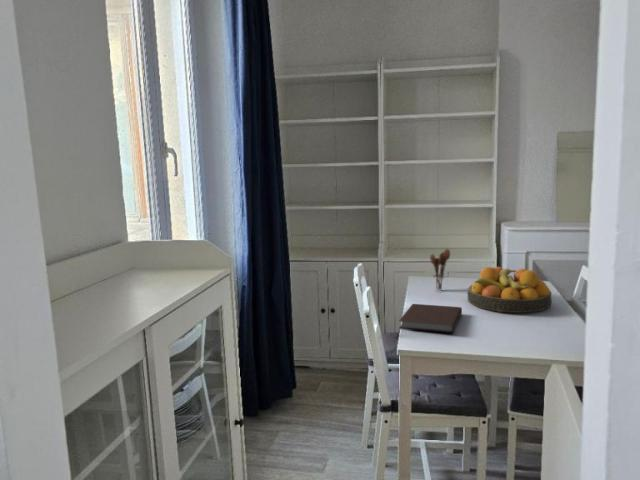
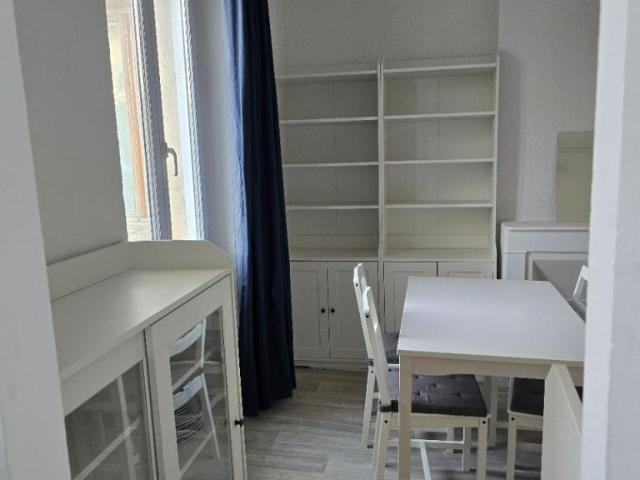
- notebook (431, 317)
- utensil holder (440, 269)
- fruit bowl (508, 284)
